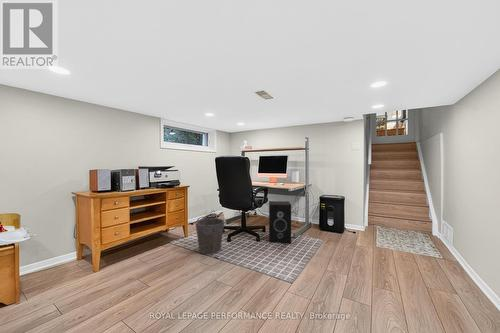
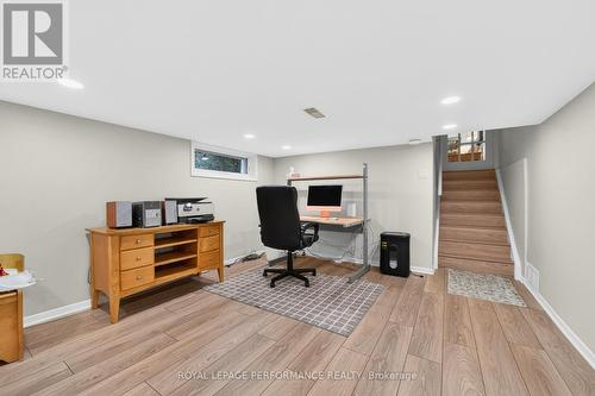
- speaker (279, 221)
- waste bin (210, 235)
